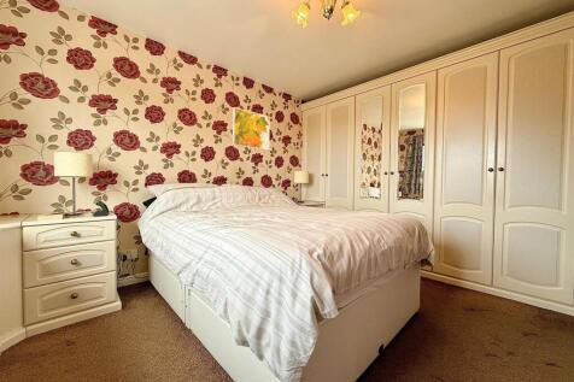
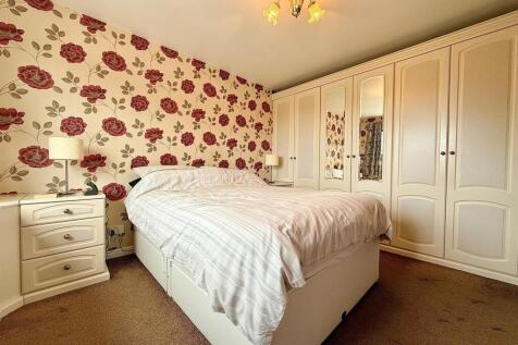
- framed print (252, 129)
